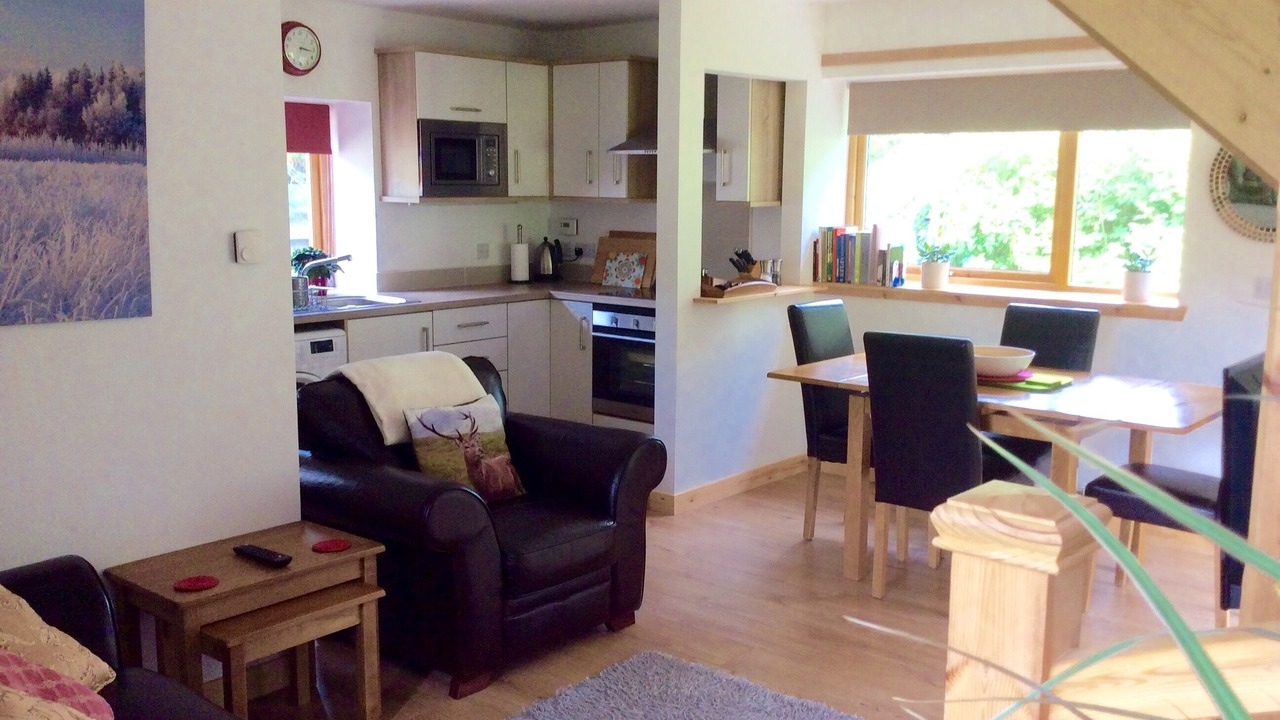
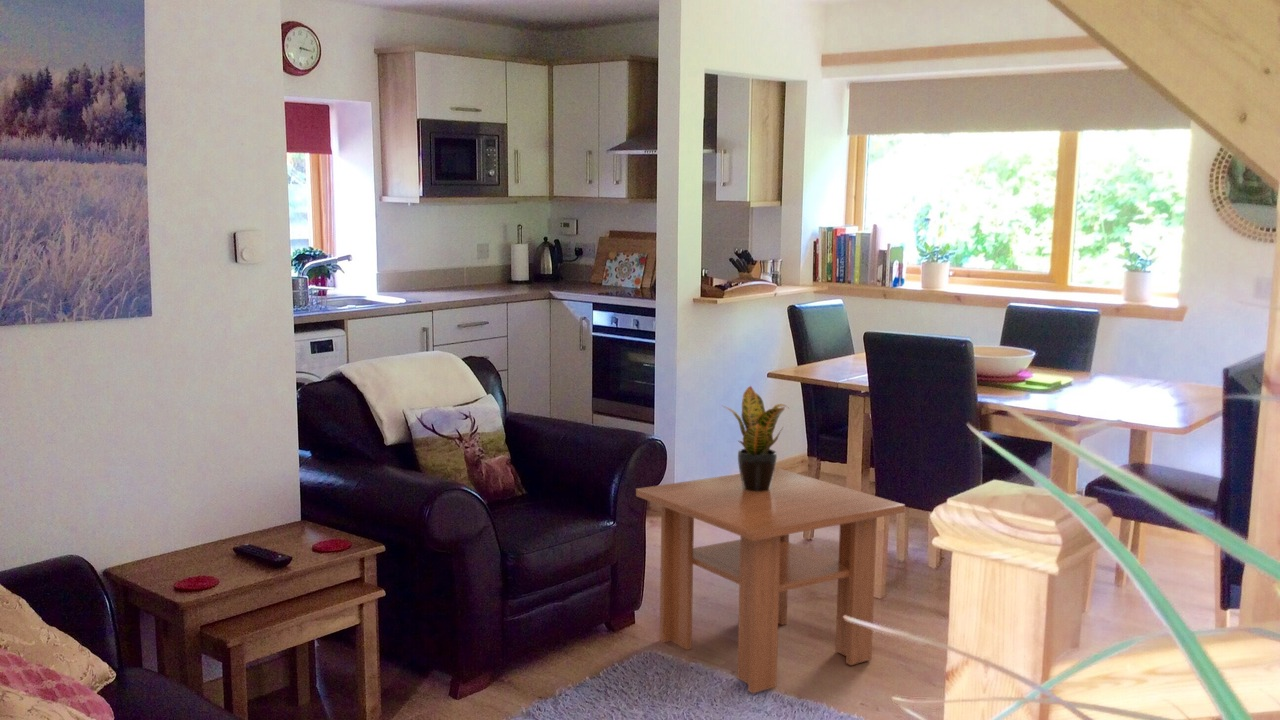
+ potted plant (760, 434)
+ coffee table (765, 573)
